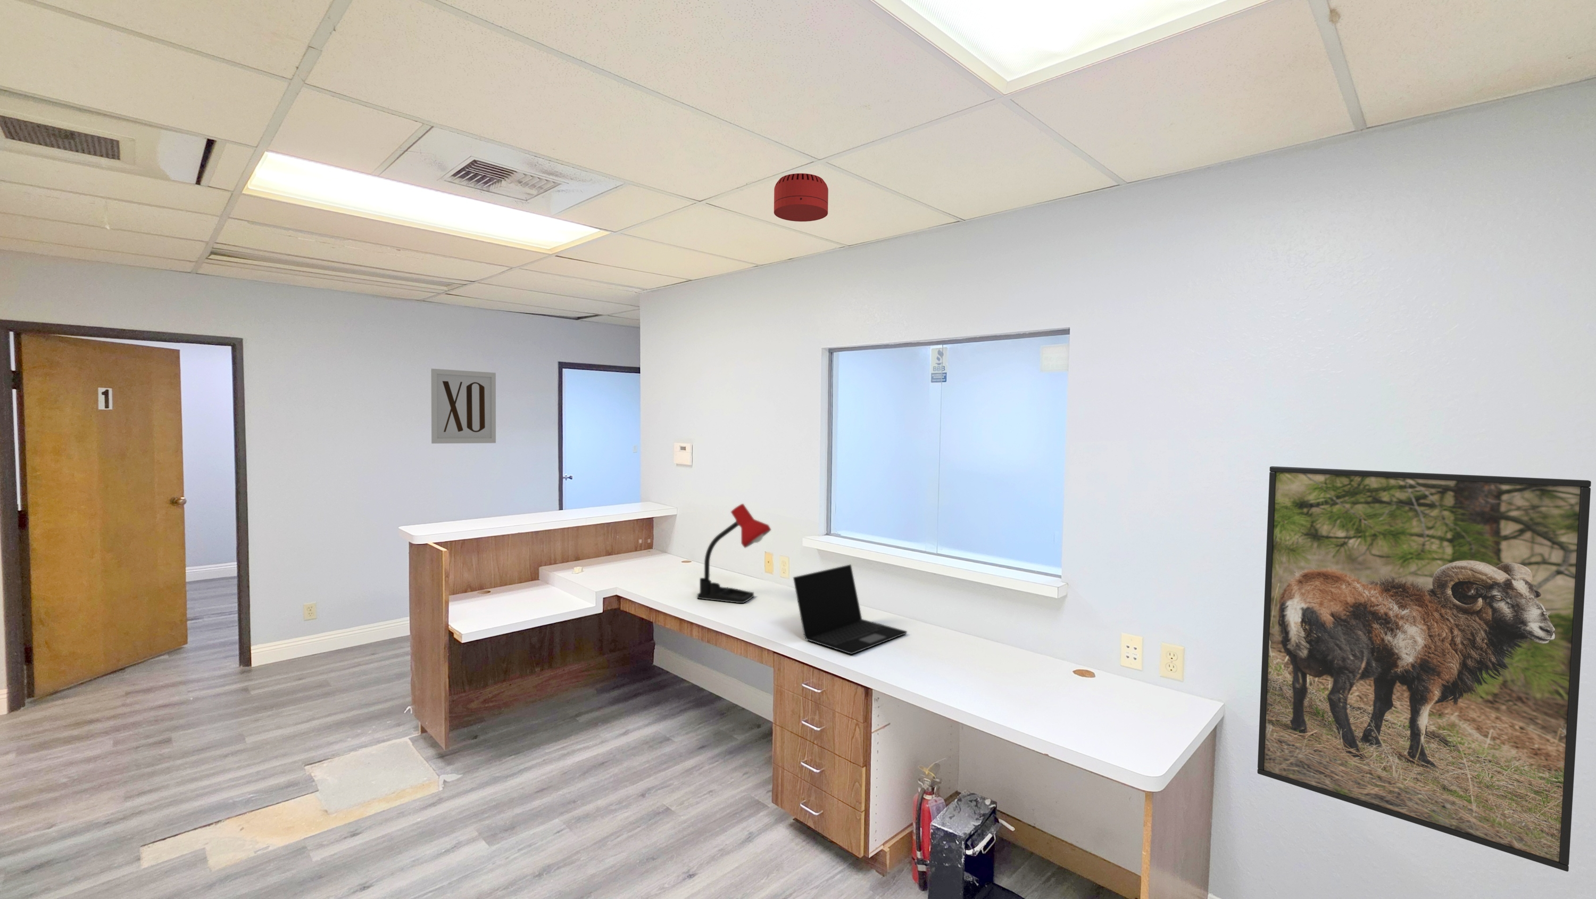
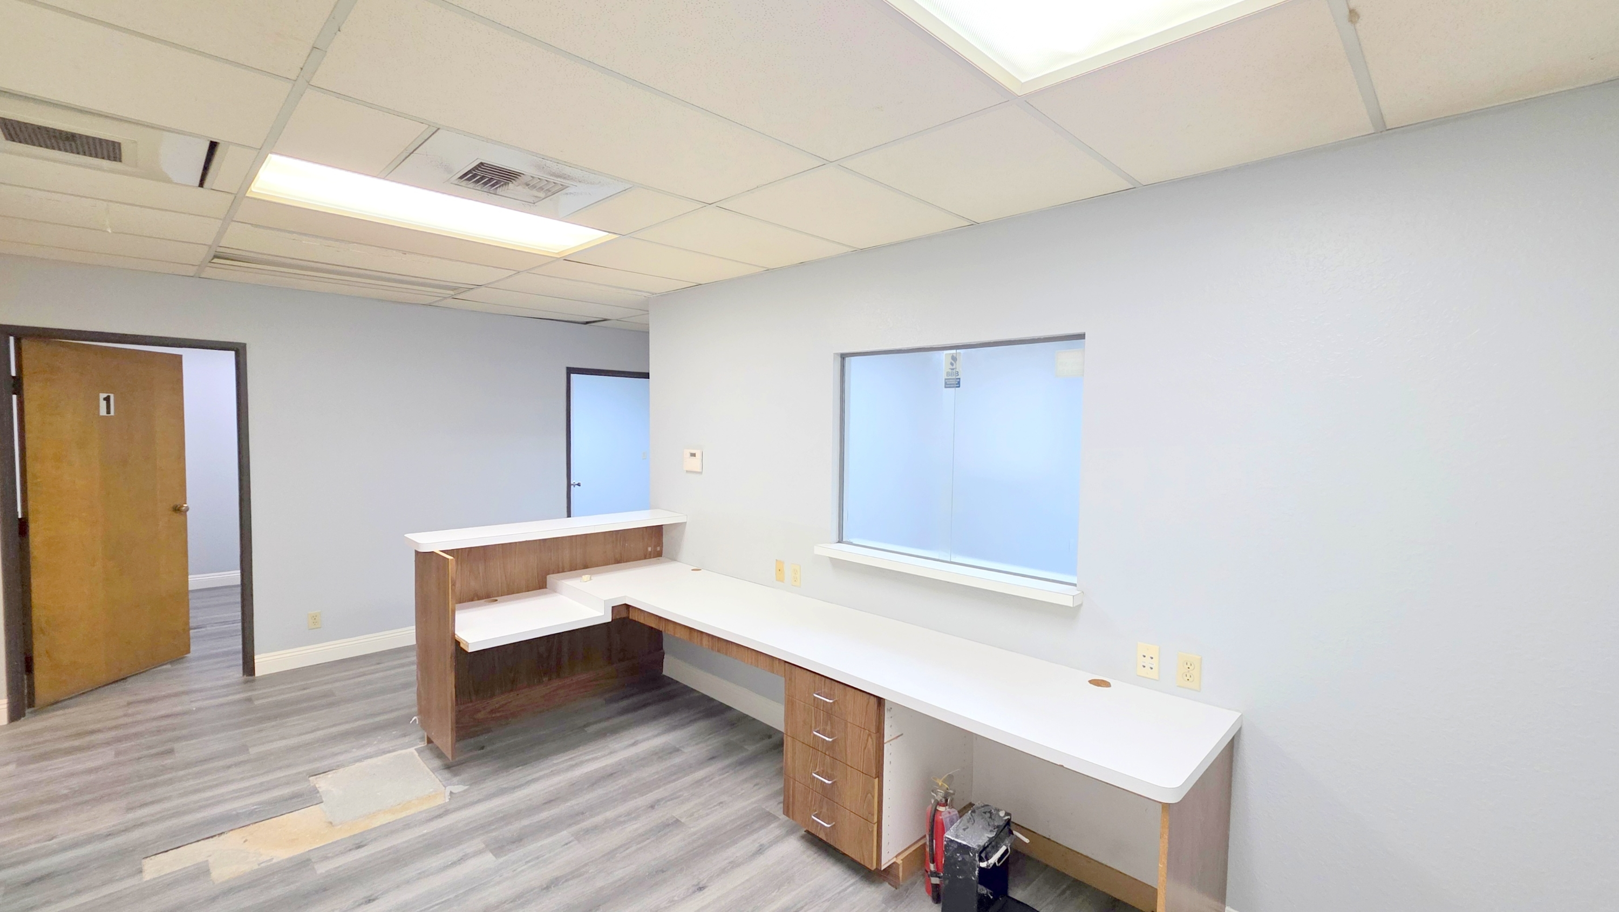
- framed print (1402, 646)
- wall art (465, 407)
- laptop (851, 605)
- smoke detector (800, 197)
- desk lamp (741, 544)
